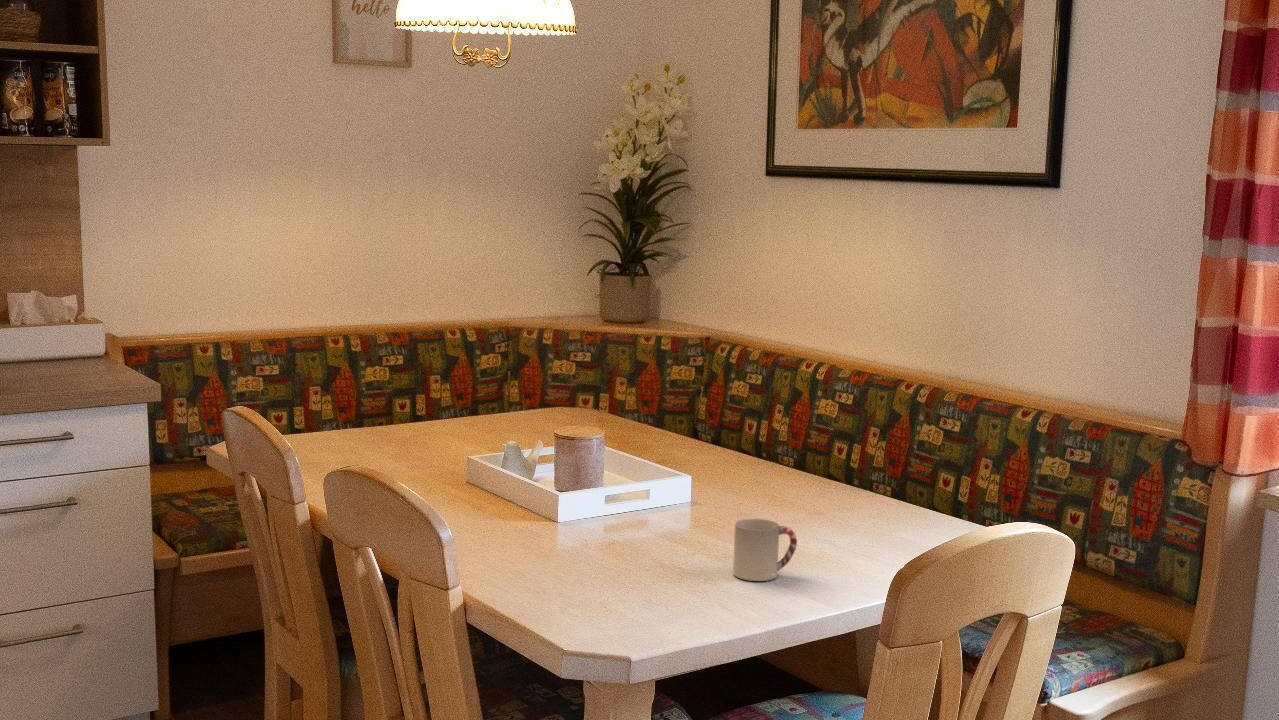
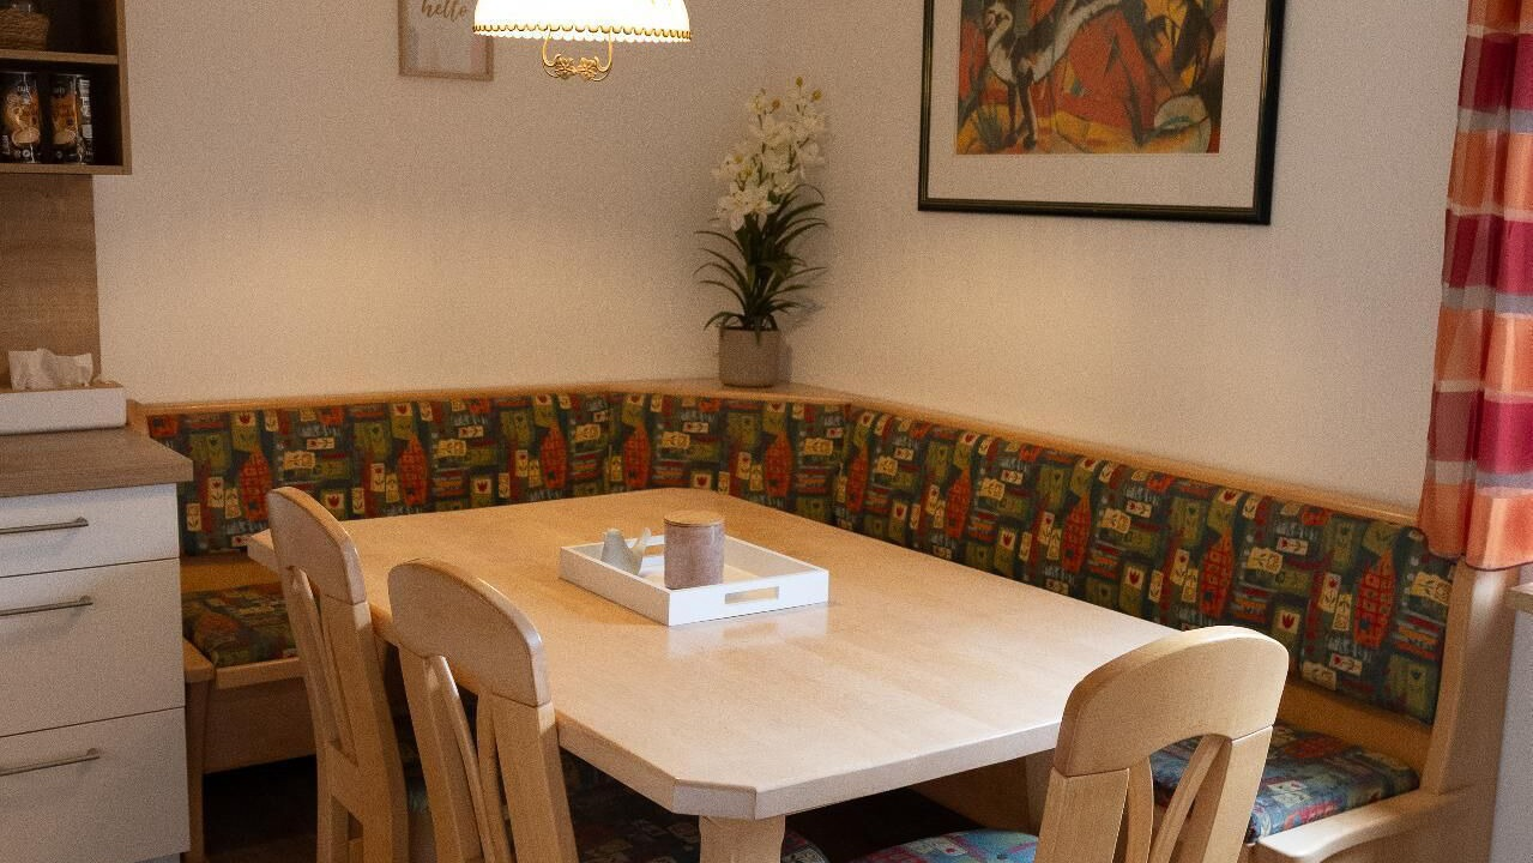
- cup (765, 549)
